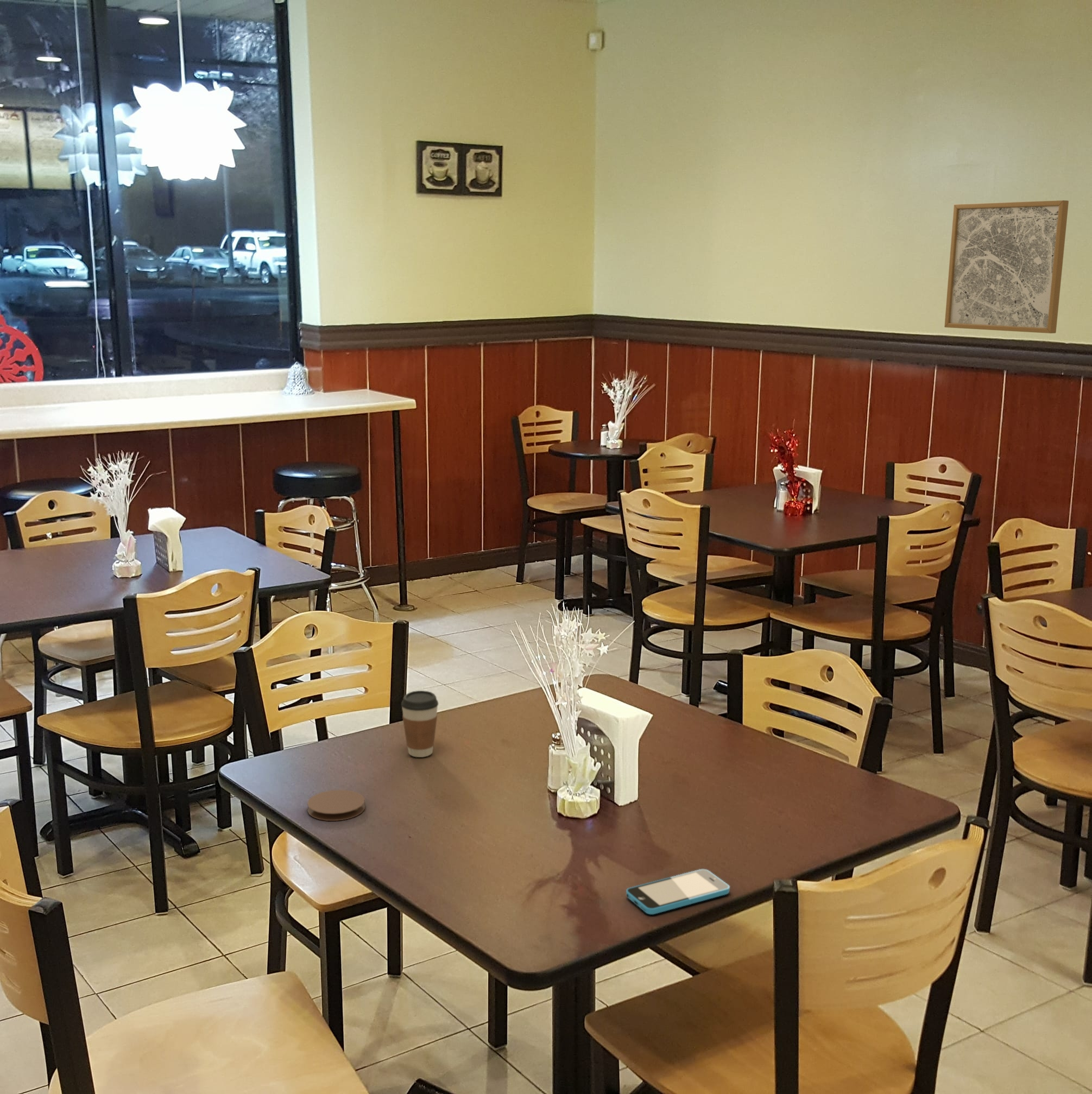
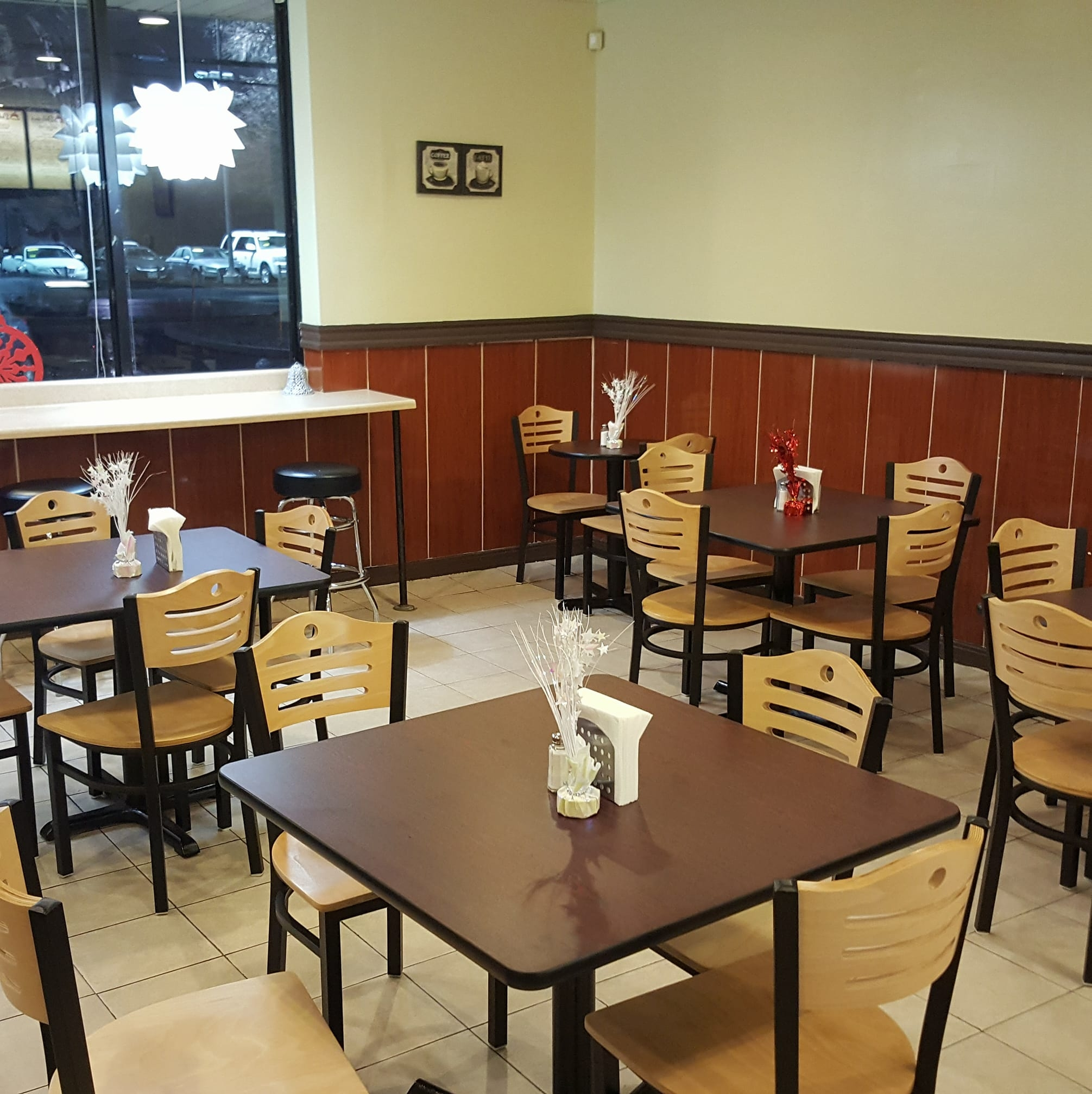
- smartphone (678, 891)
- coaster (336, 805)
- wall art (1003, 267)
- coffee cup (420, 724)
